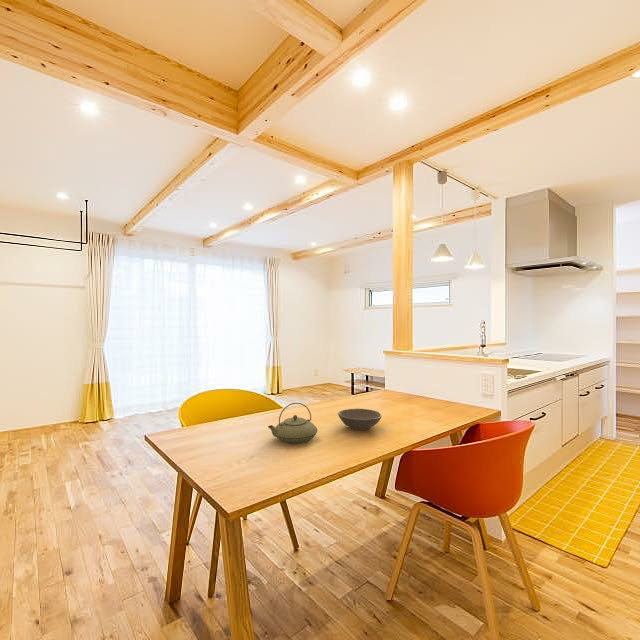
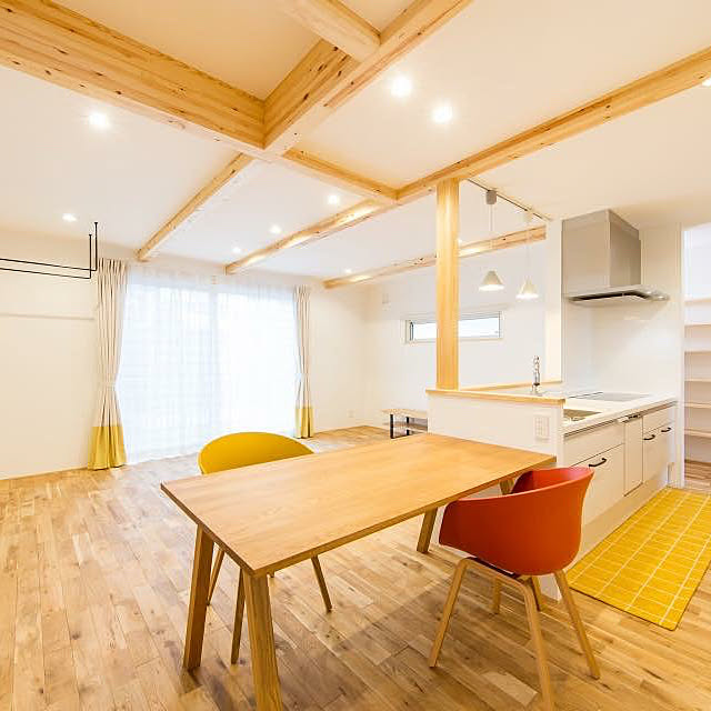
- soup bowl (359, 420)
- teapot (292, 421)
